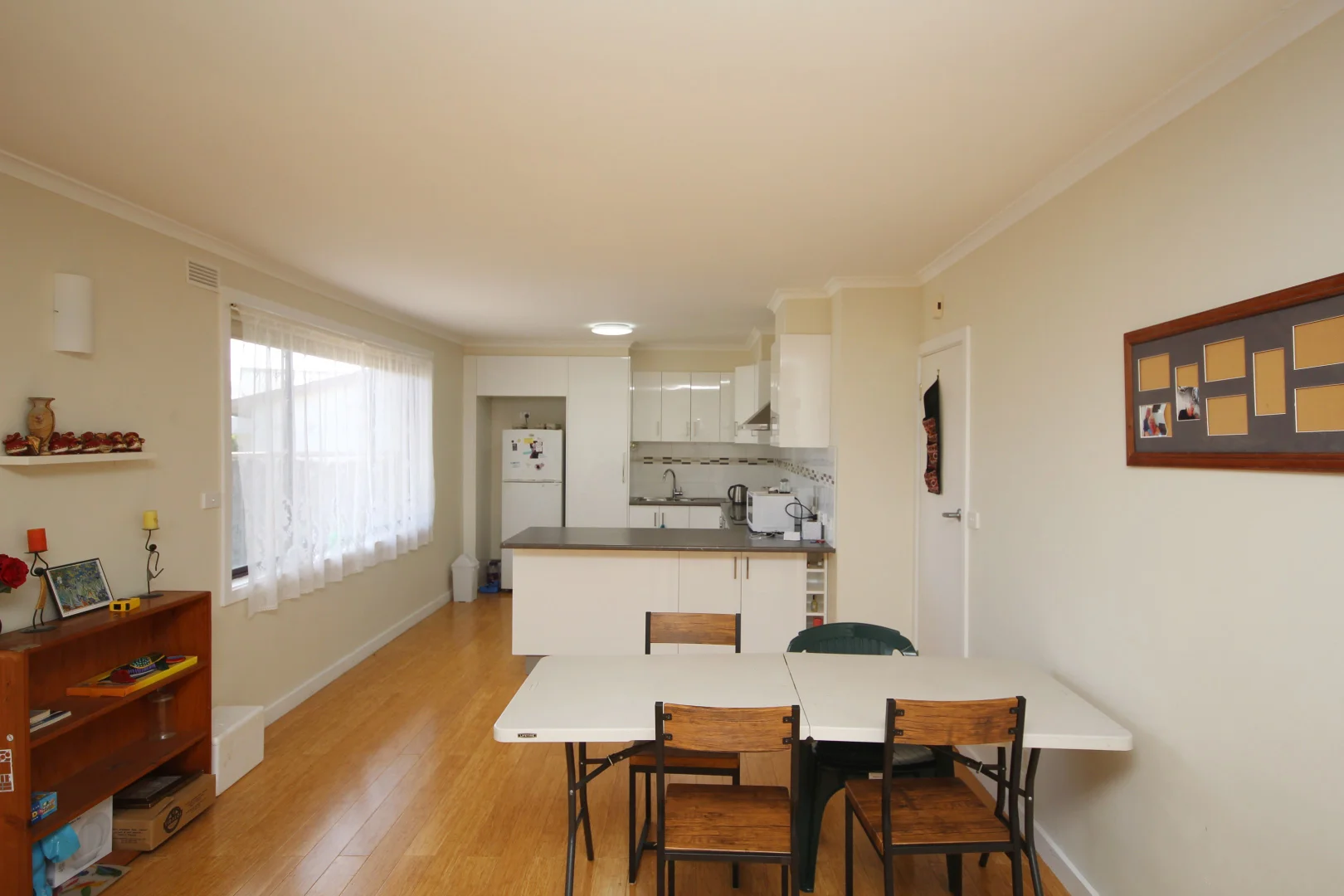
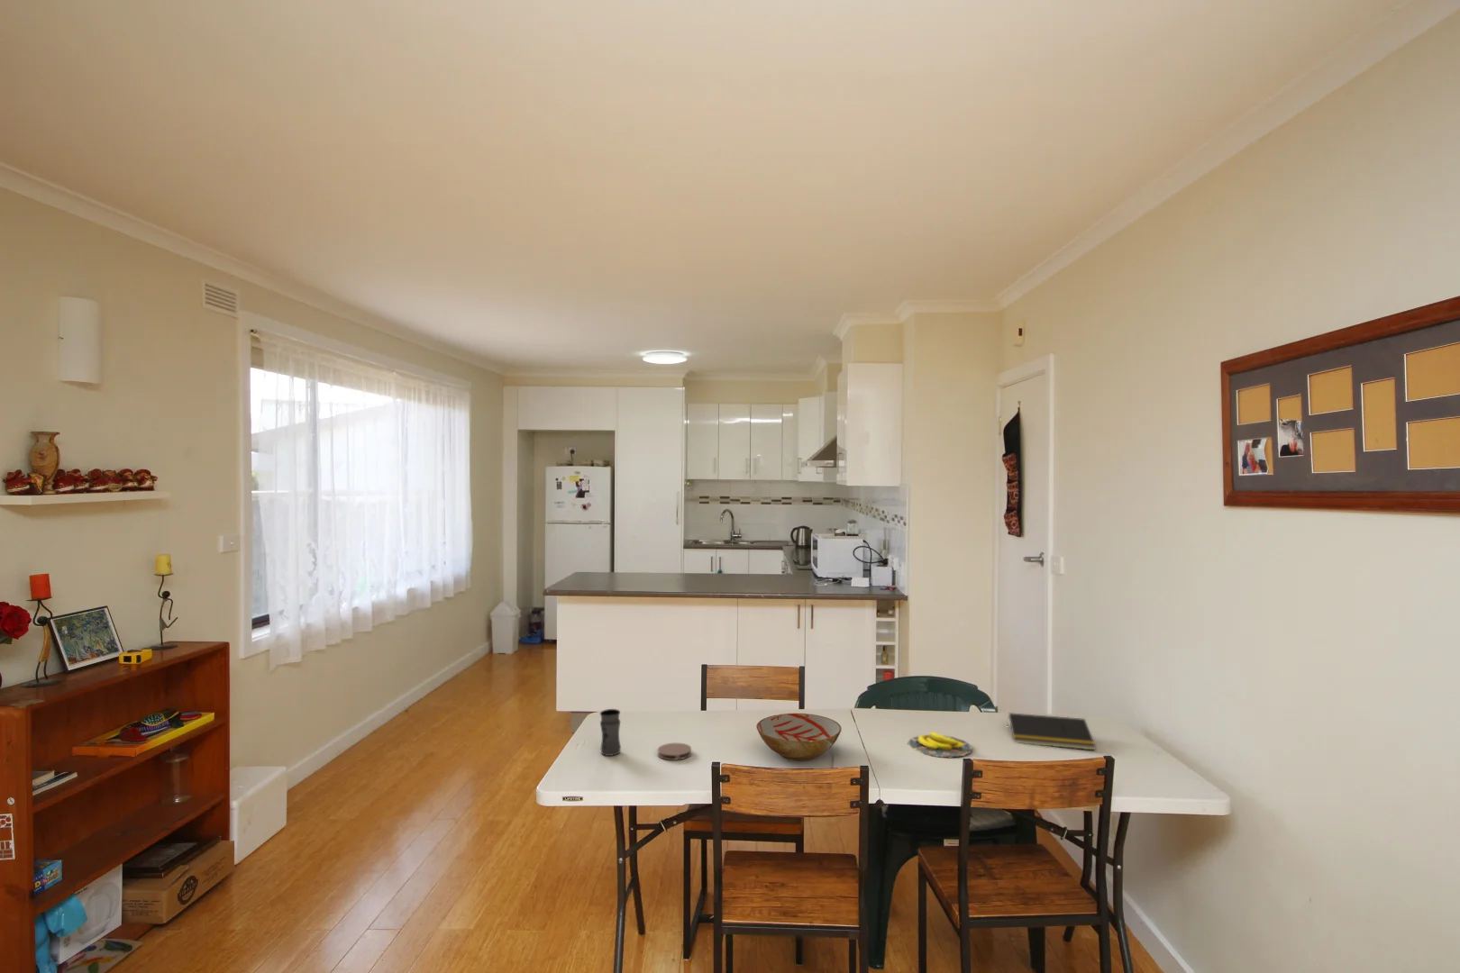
+ banana (939, 738)
+ bowl (798, 740)
+ jar (611, 732)
+ notepad (1050, 730)
+ coaster (675, 750)
